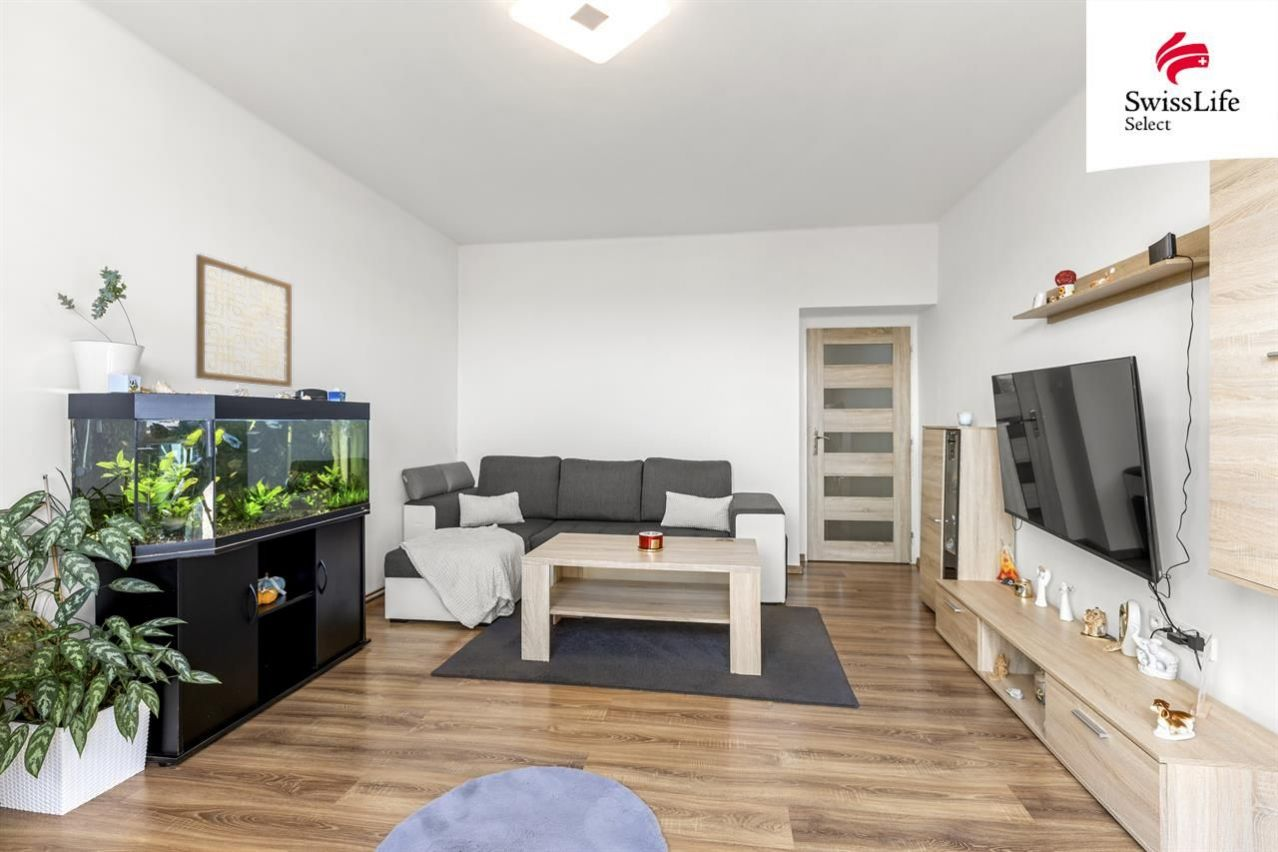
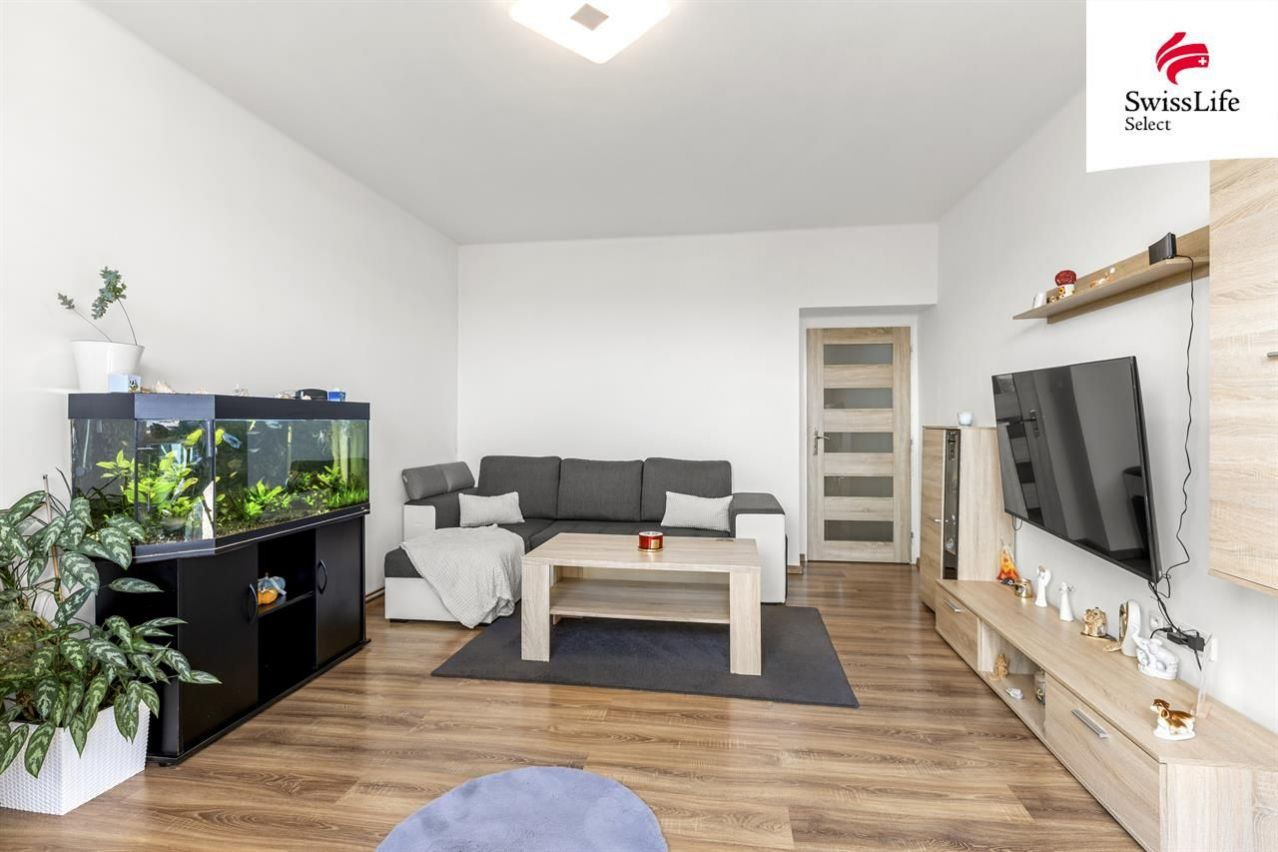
- wall art (249, 324)
